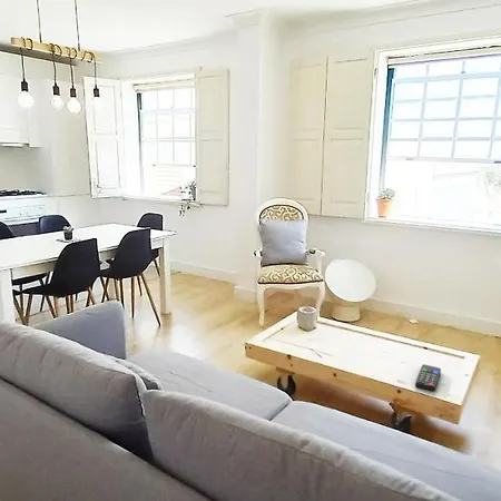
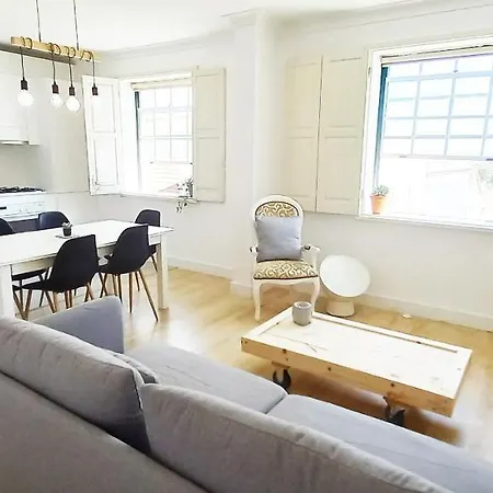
- remote control (428, 376)
